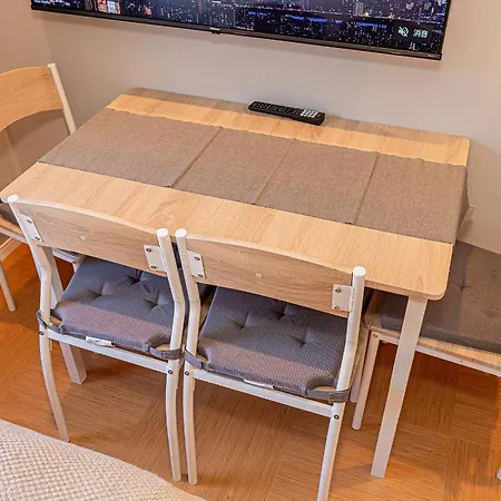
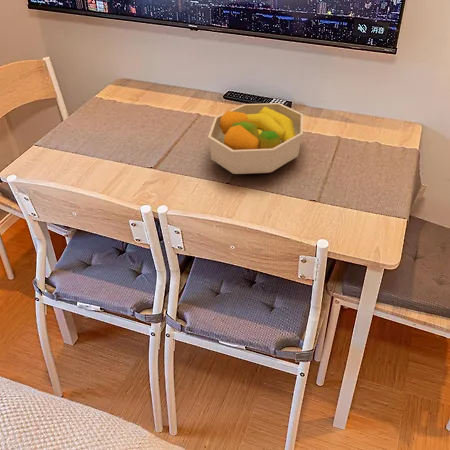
+ fruit bowl (257, 133)
